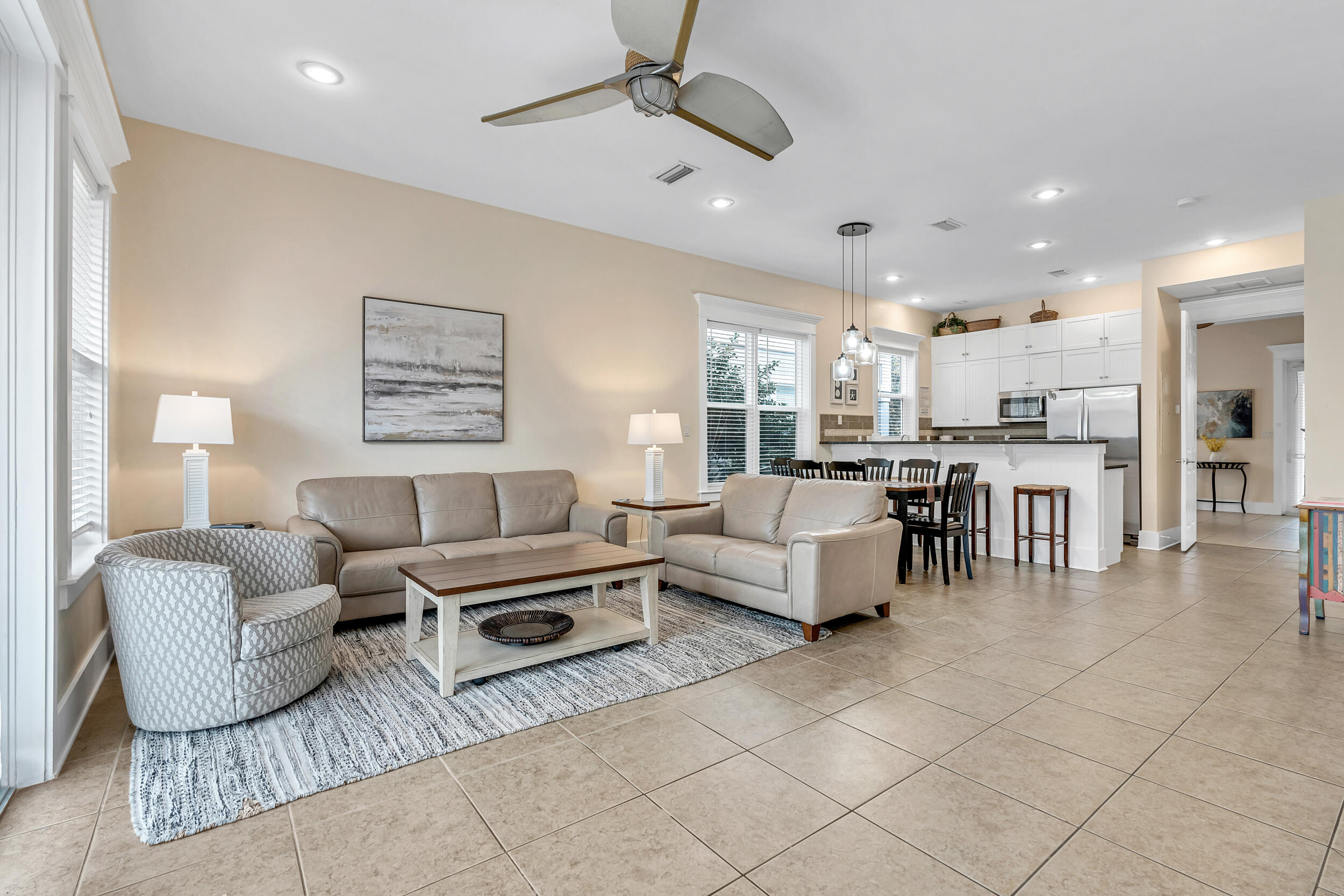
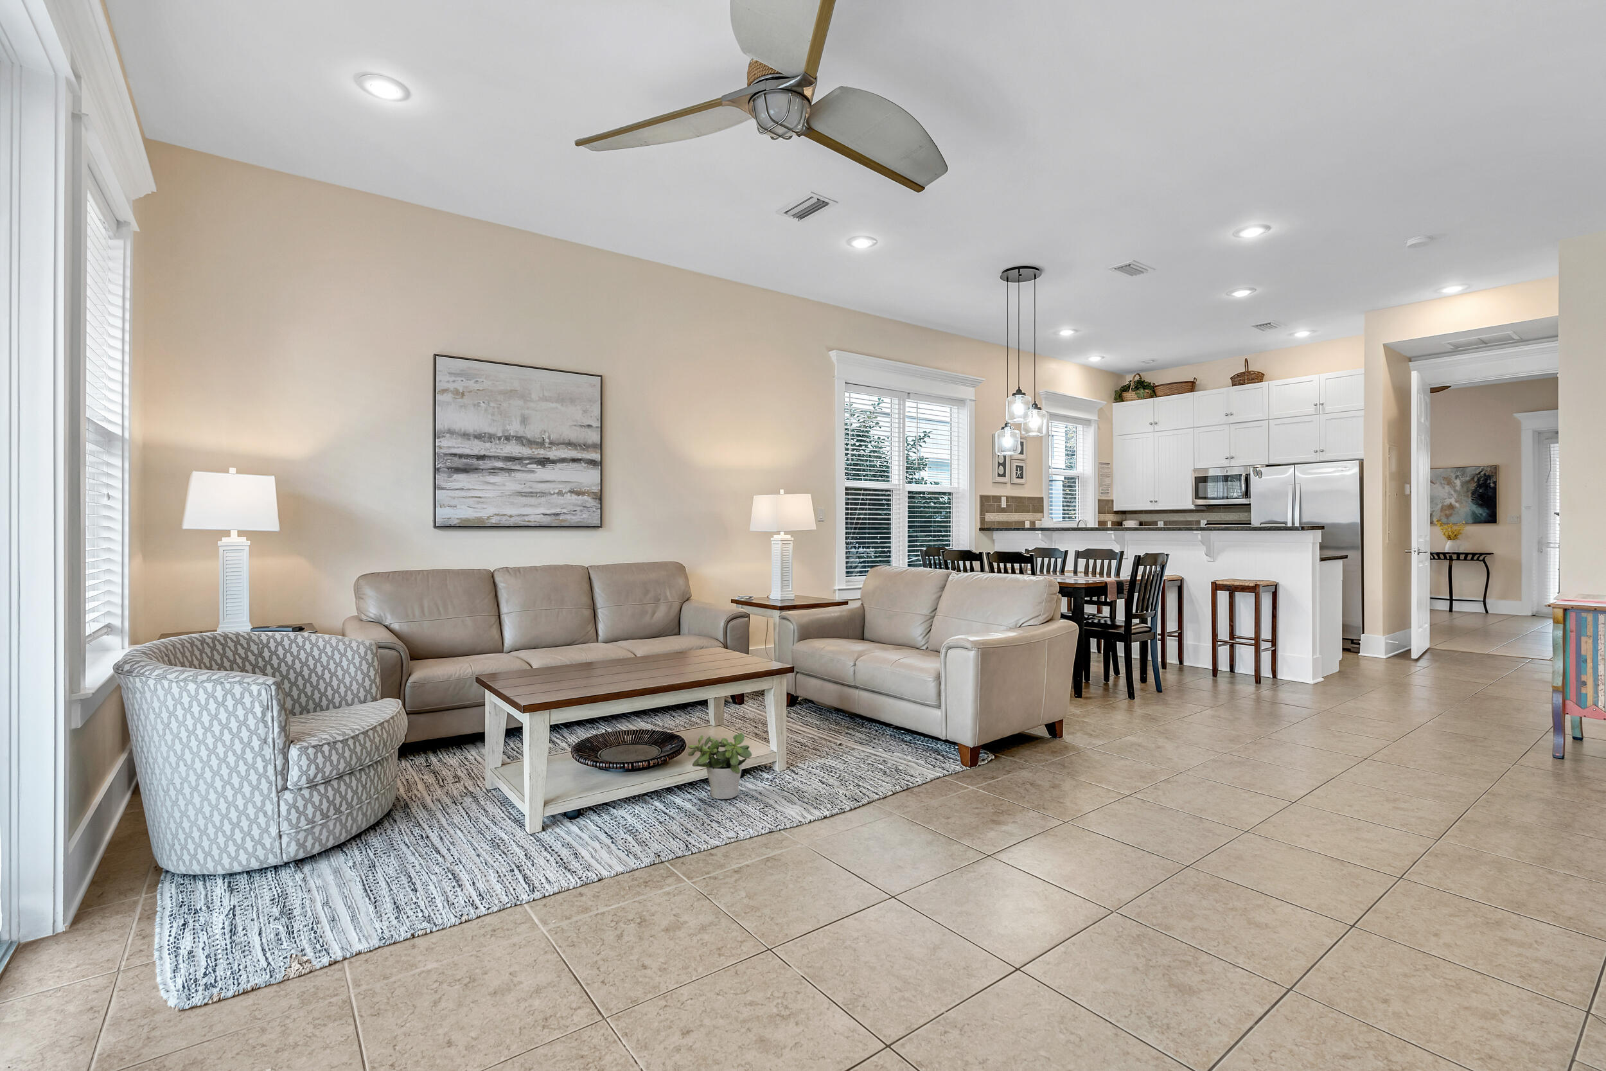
+ potted plant (721, 766)
